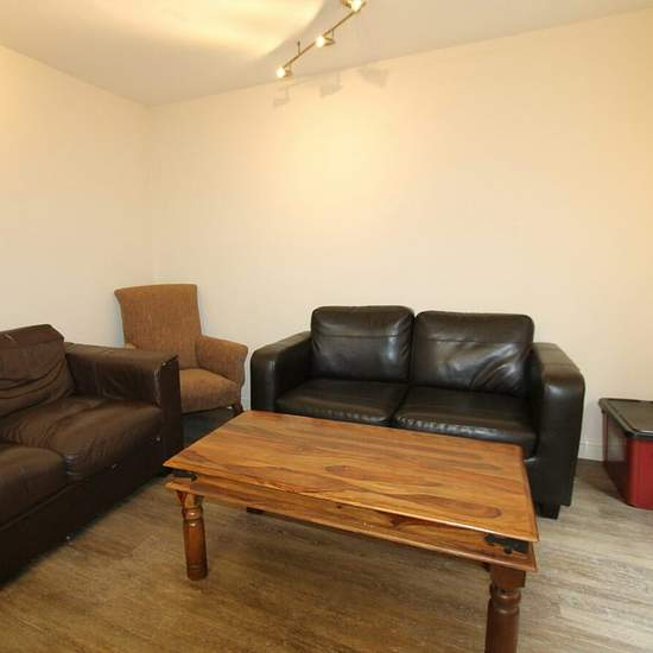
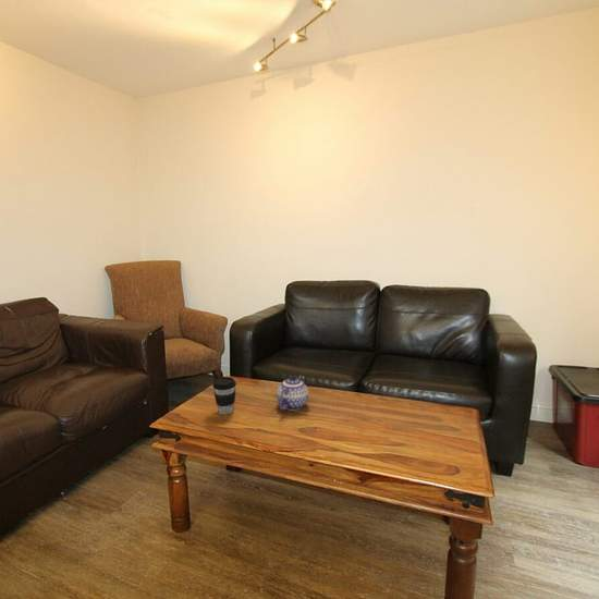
+ coffee cup (224, 395)
+ teapot (292, 390)
